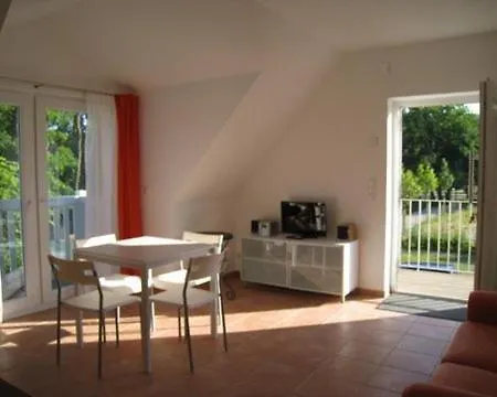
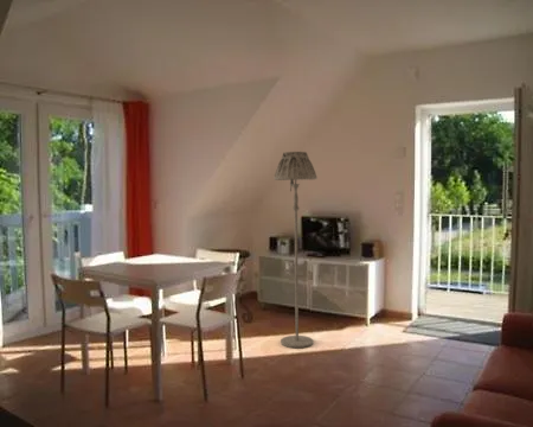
+ floor lamp (295, 248)
